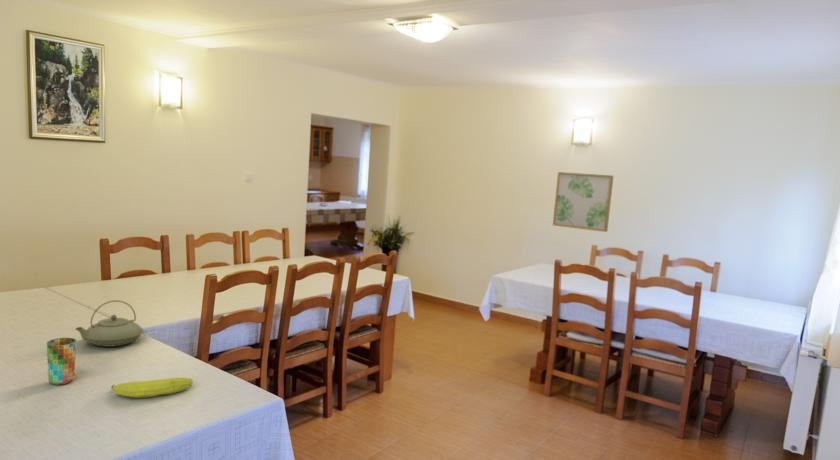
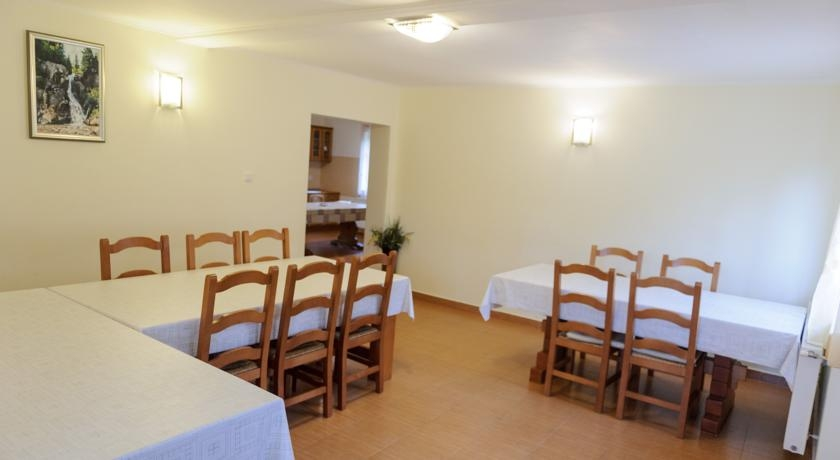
- cup (61, 361)
- wall art (582, 201)
- teapot (109, 321)
- fruit (153, 382)
